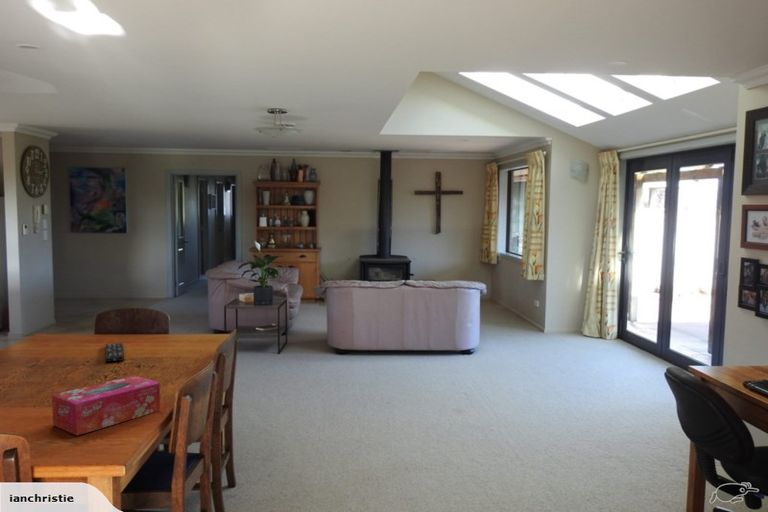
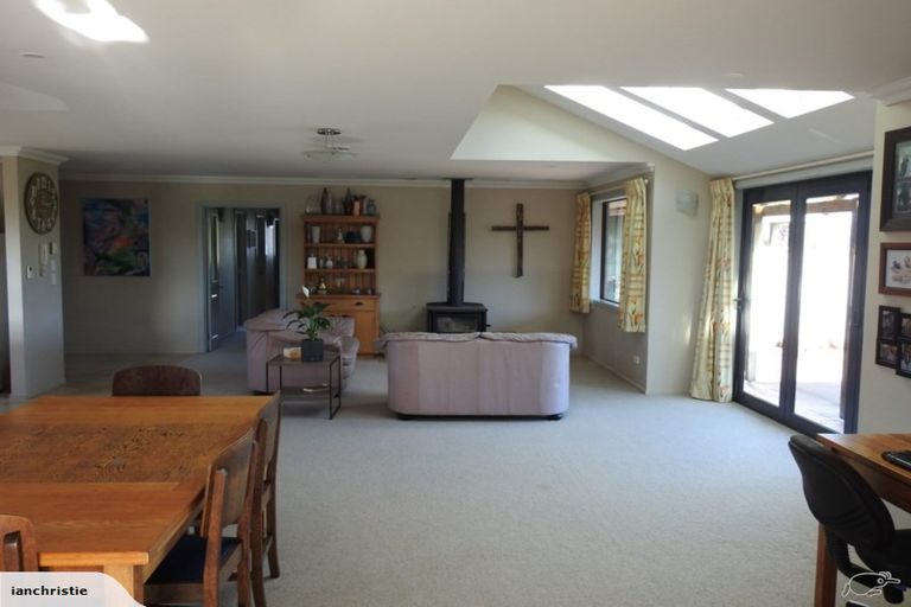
- remote control (114, 351)
- tissue box (108, 403)
